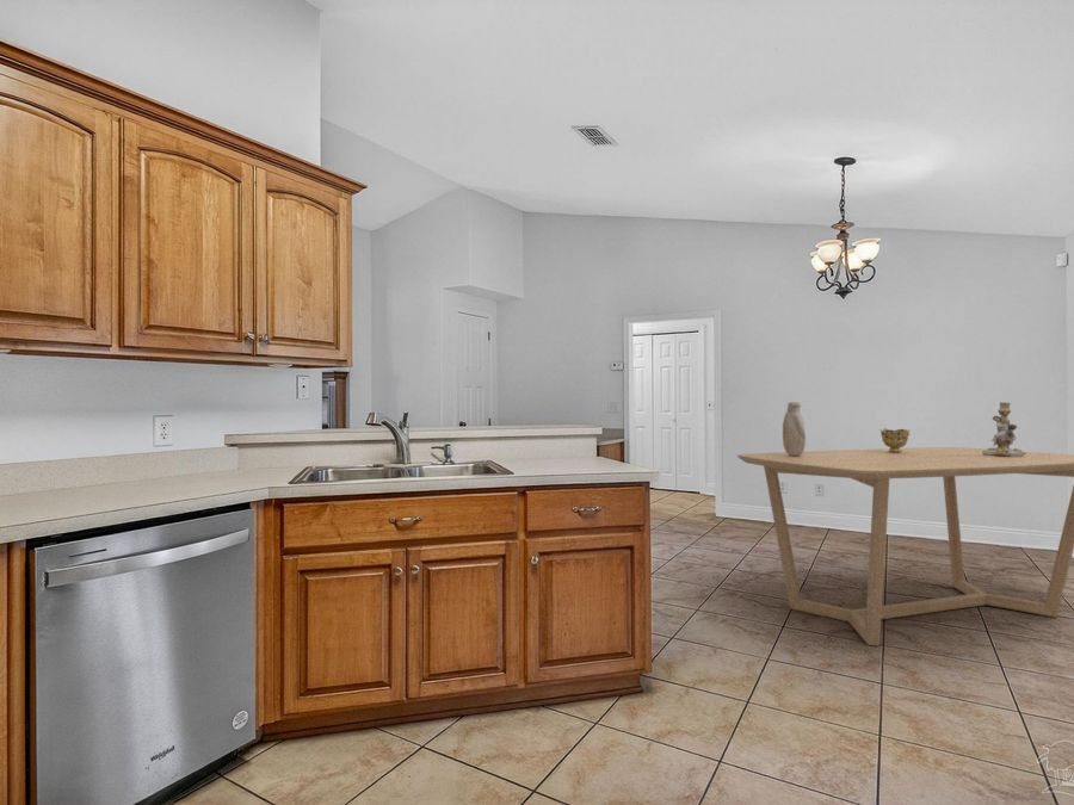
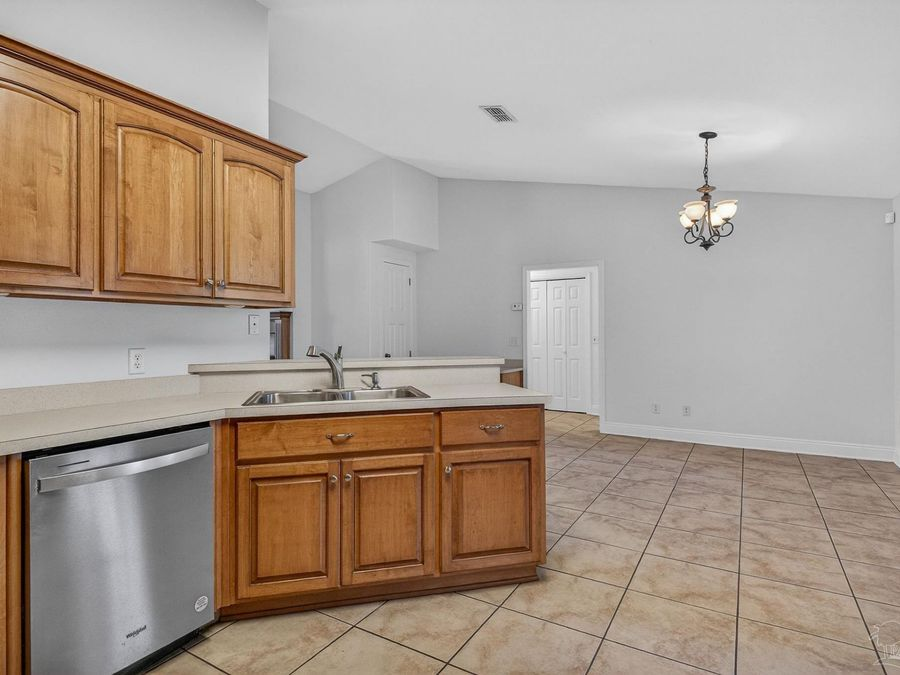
- candlestick (1002, 428)
- vase (794, 428)
- decorative bowl (895, 440)
- dining table (948, 532)
